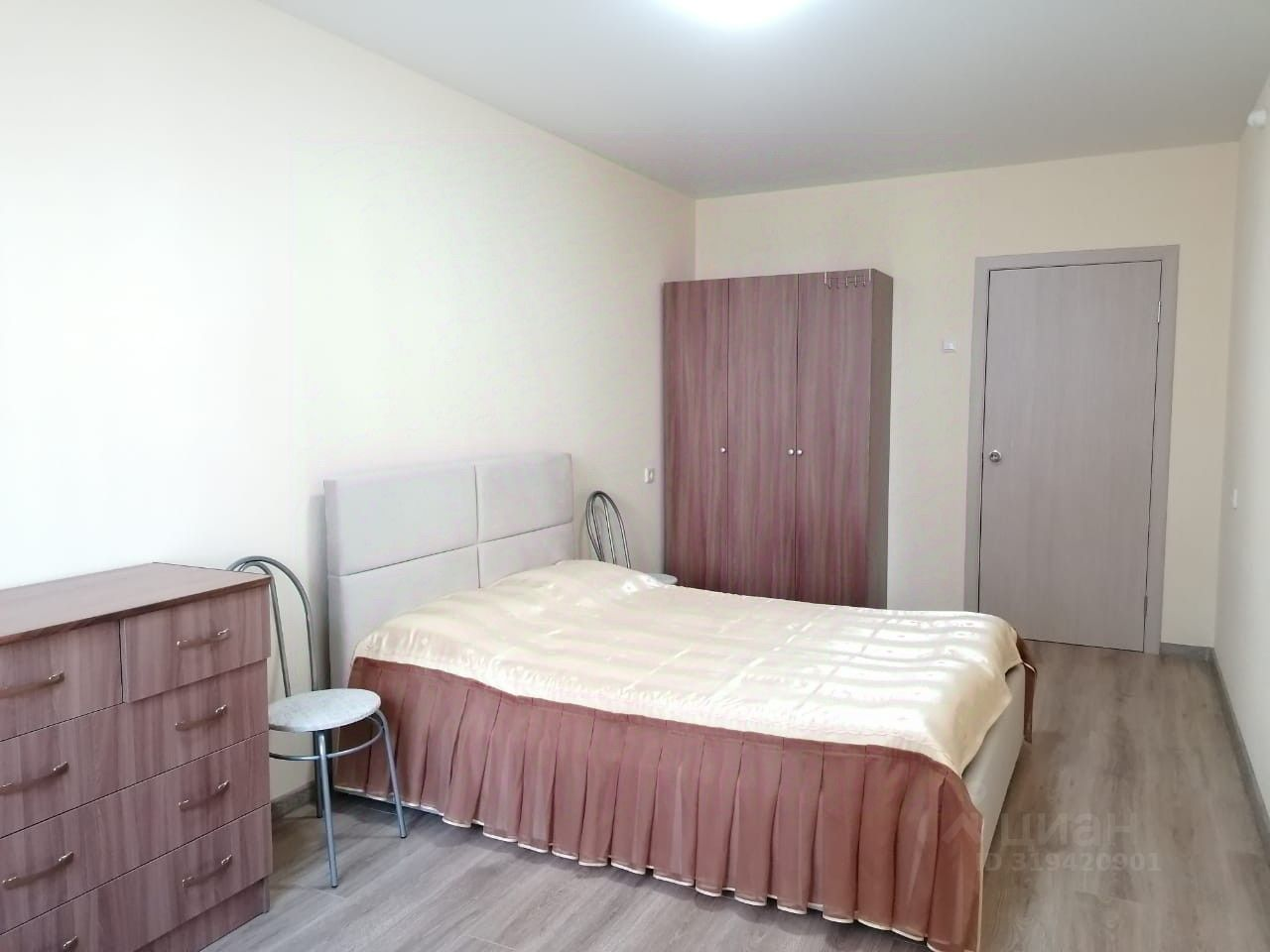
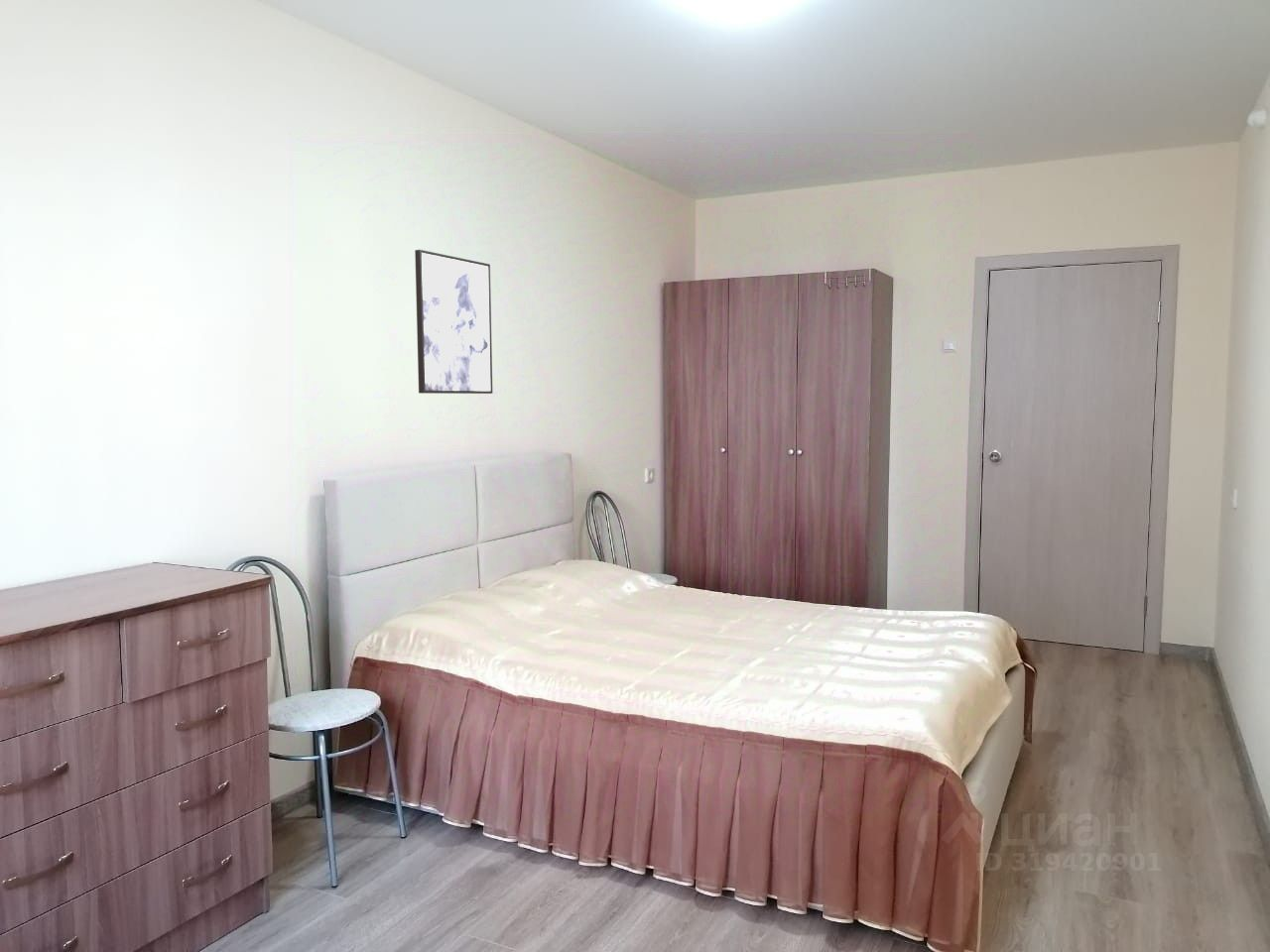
+ wall art (455, 325)
